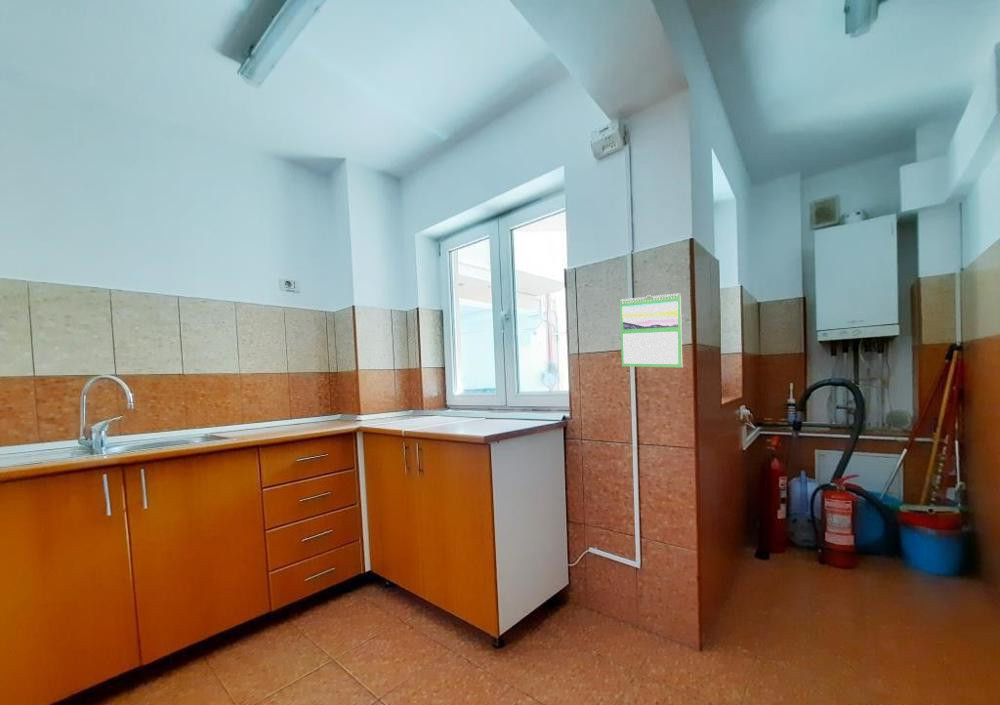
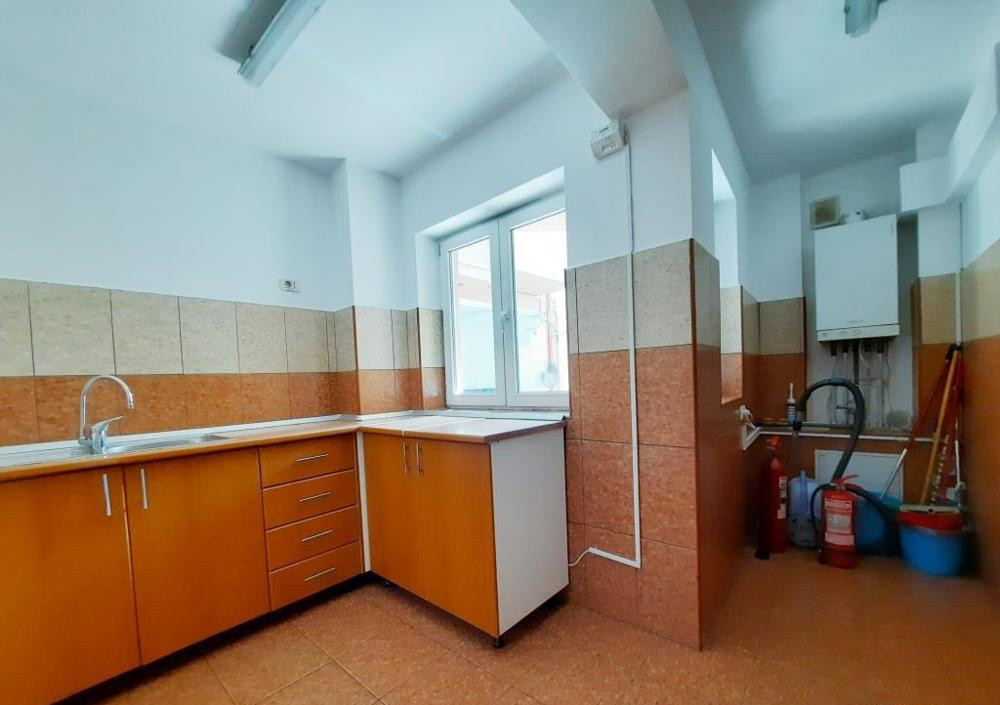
- calendar (649, 331)
